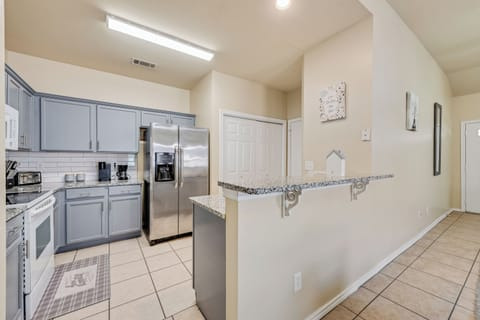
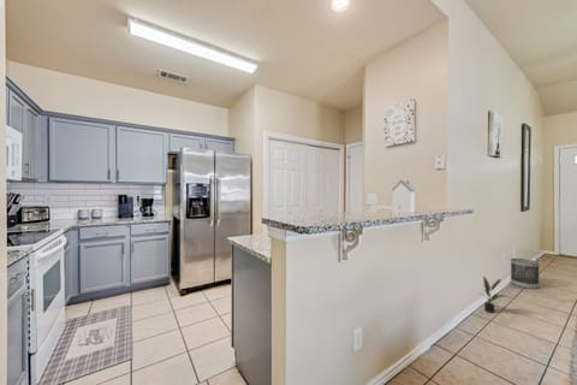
+ wastebasket (524, 273)
+ potted plant (493, 295)
